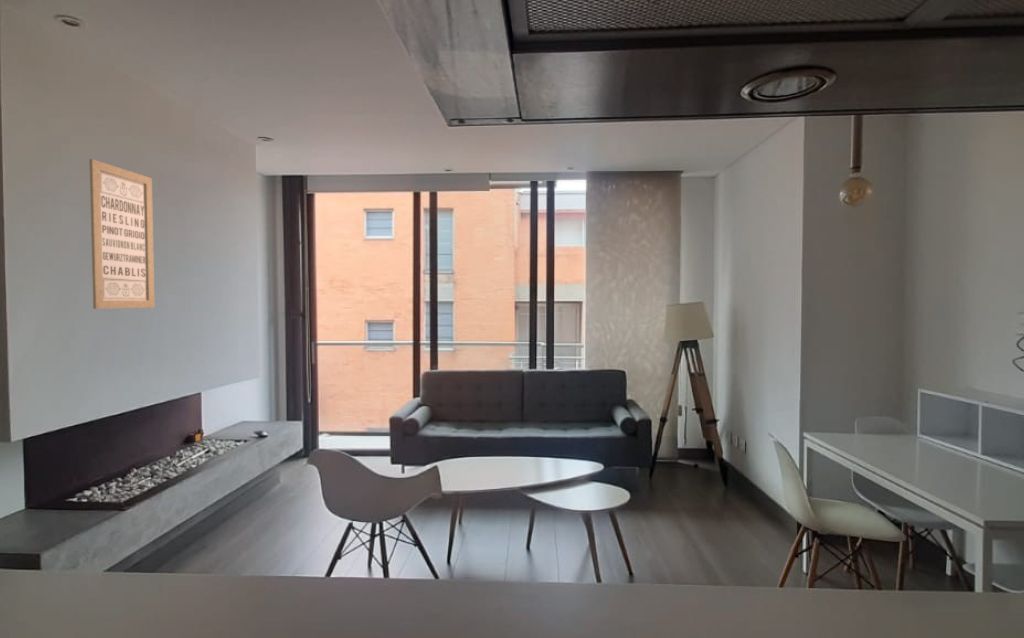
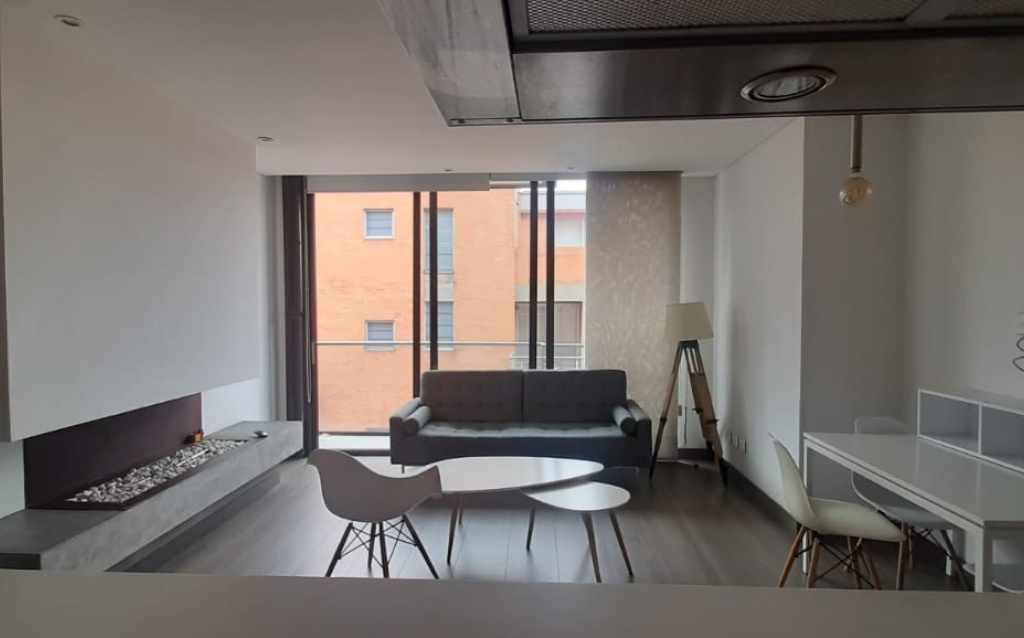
- wall art (124, 239)
